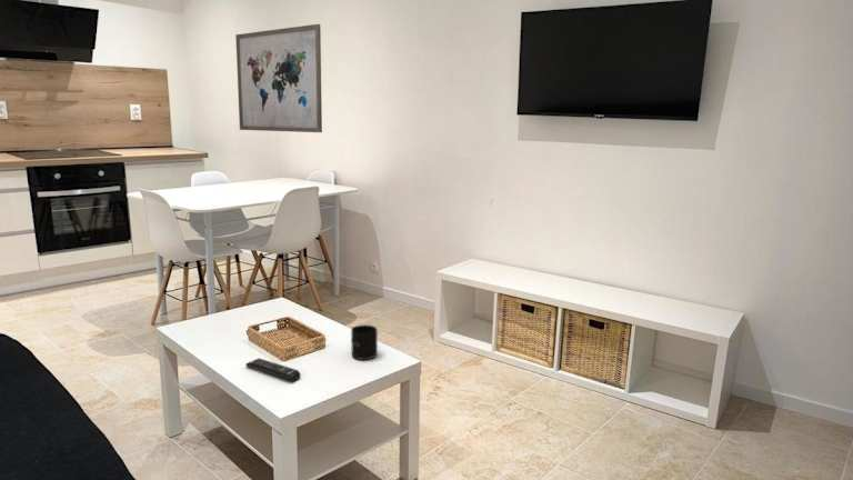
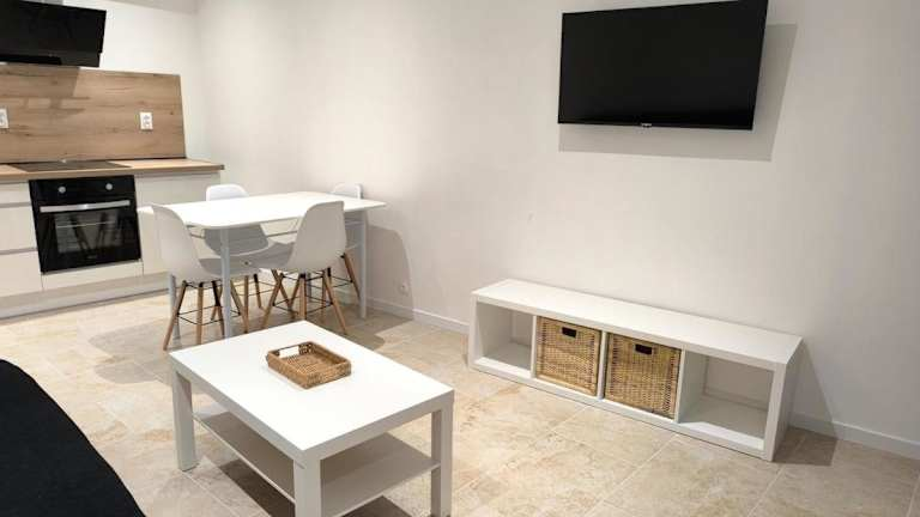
- remote control (272, 369)
- wall art (277, 81)
- mug (363, 340)
